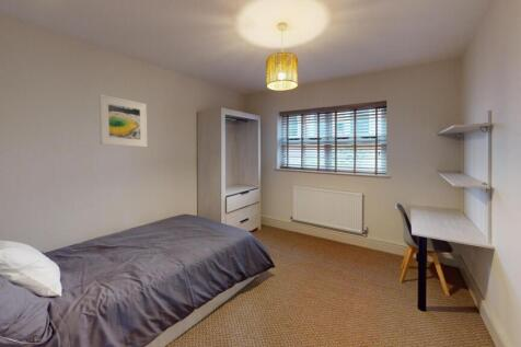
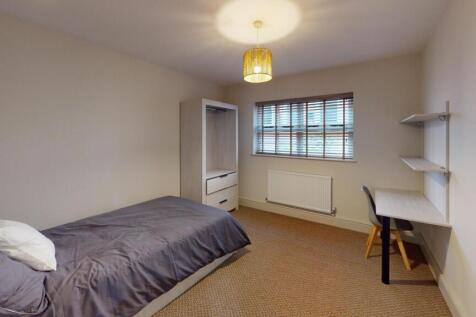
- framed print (125, 123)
